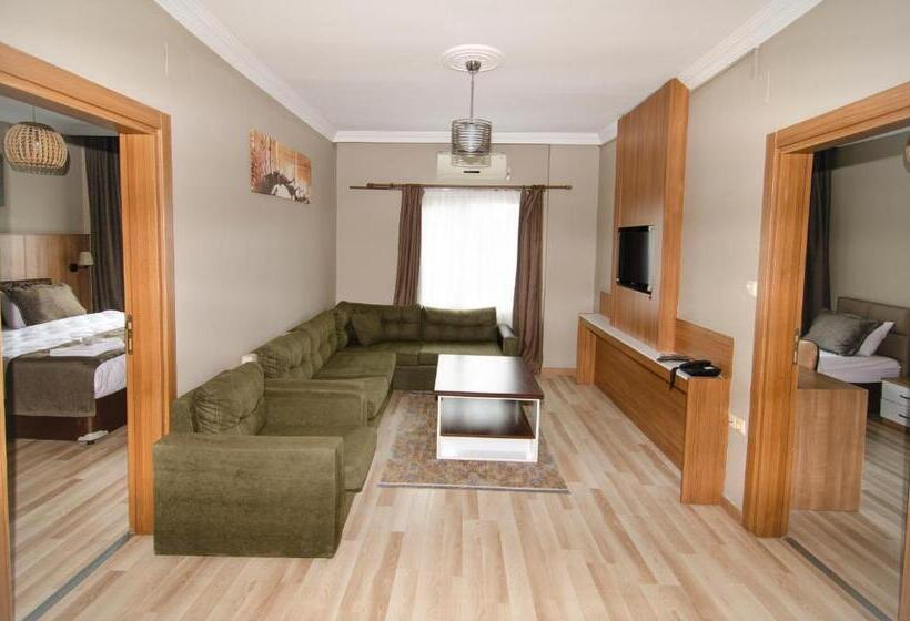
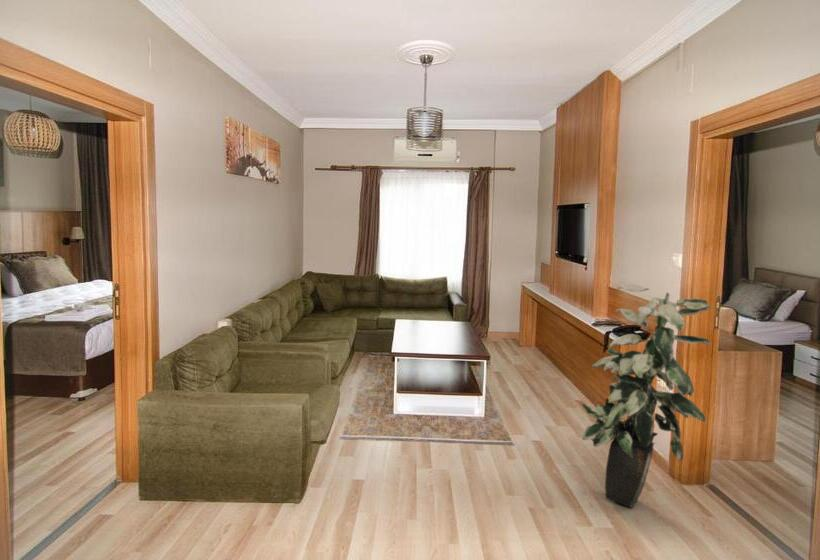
+ indoor plant (640, 394)
